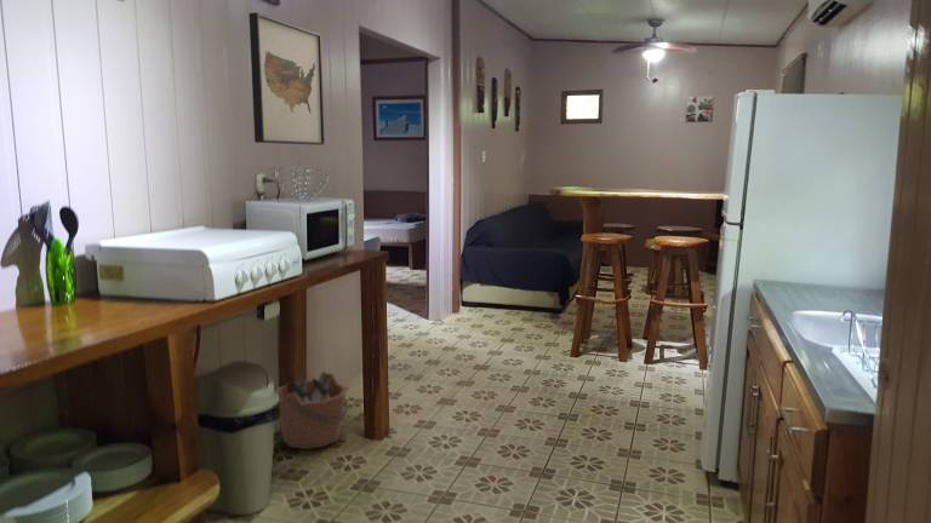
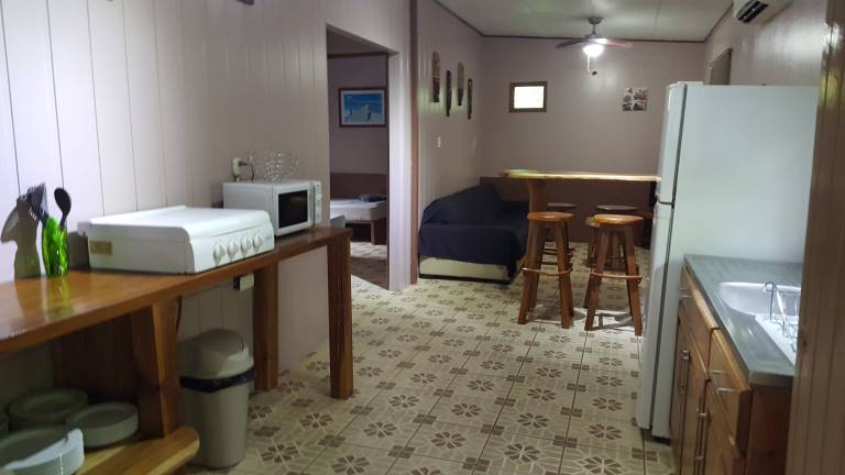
- wall art (290, 85)
- bucket (310, 408)
